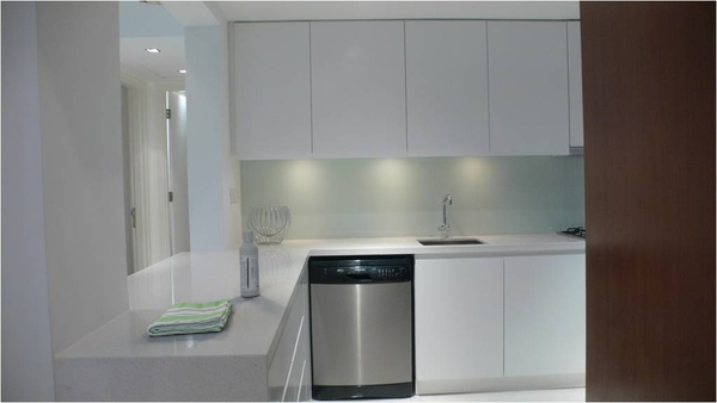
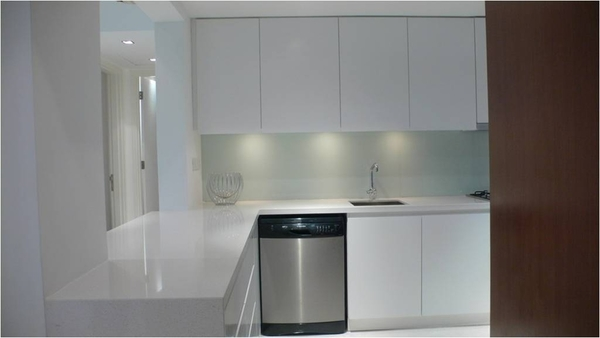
- dish towel (194, 314)
- bottle (249, 262)
